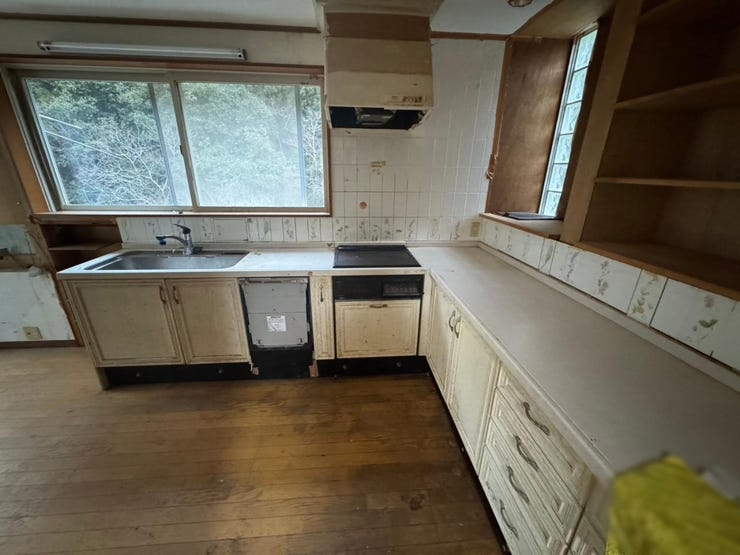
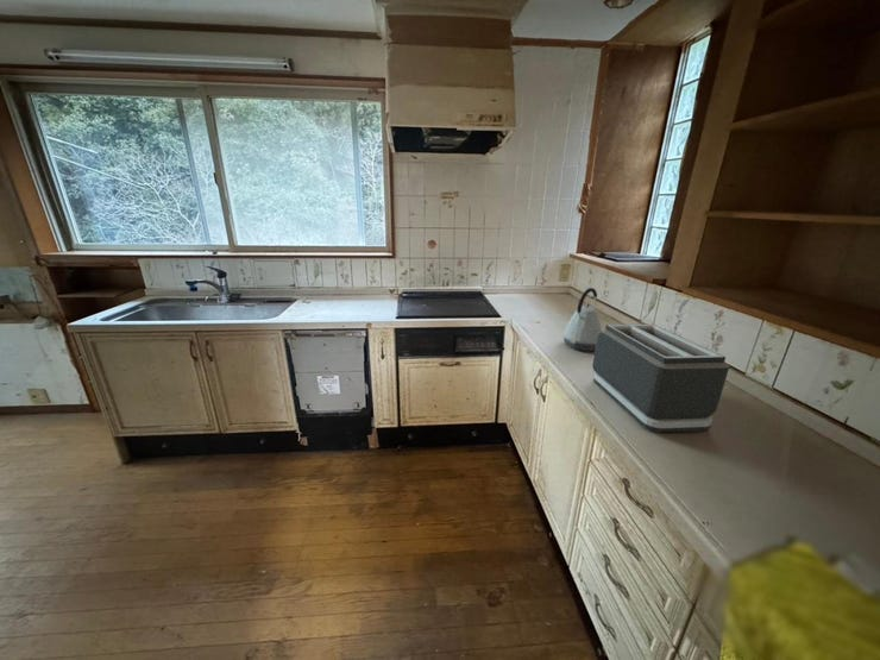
+ kettle (586, 316)
+ toaster (648, 369)
